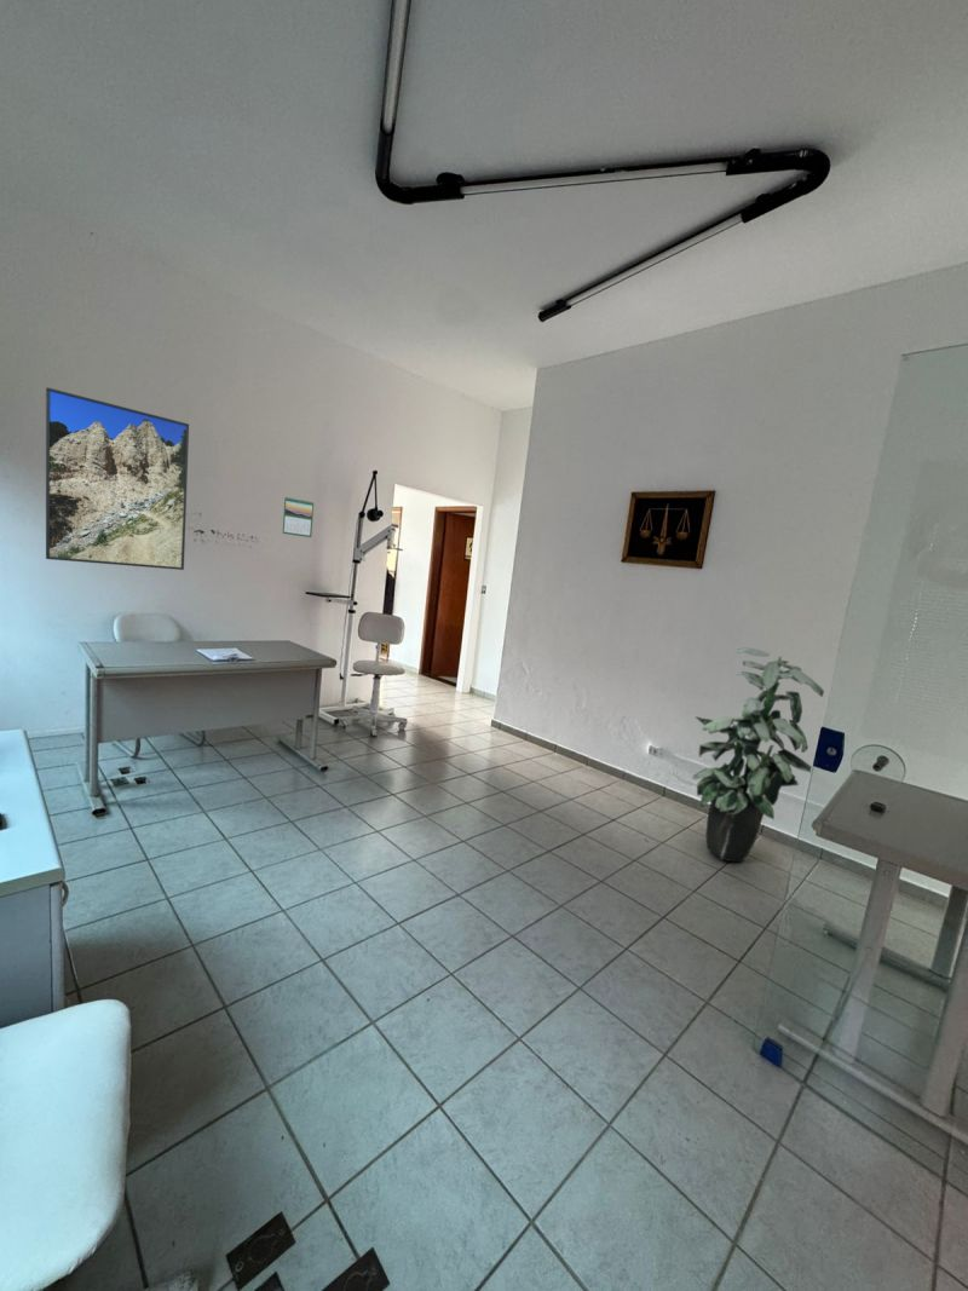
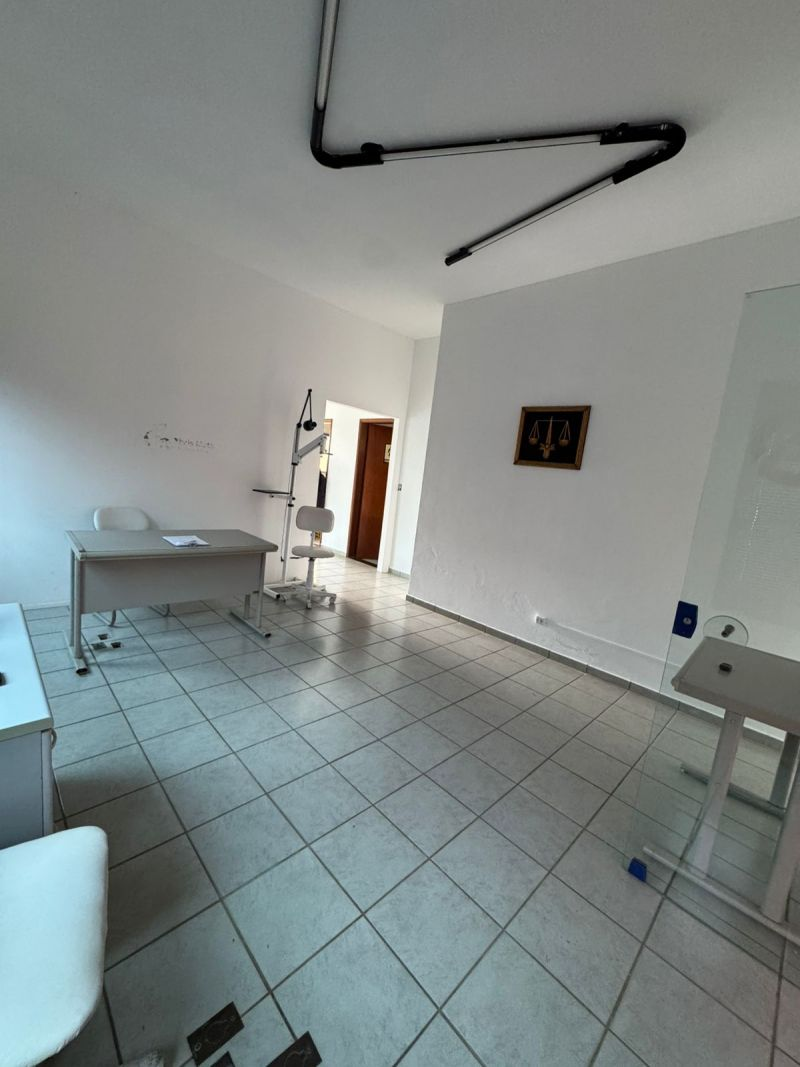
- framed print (121, 488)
- calendar (298, 517)
- indoor plant (745, 754)
